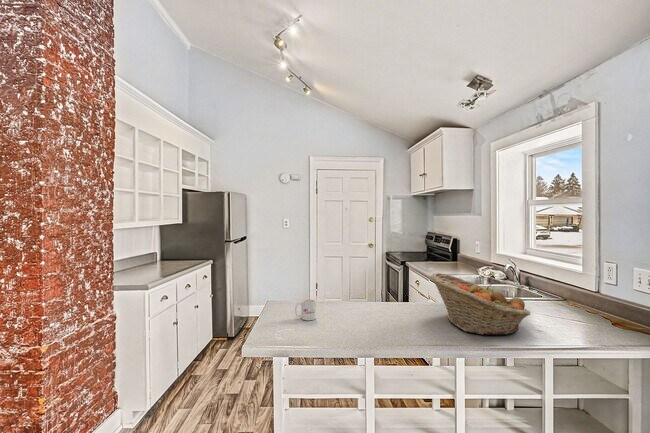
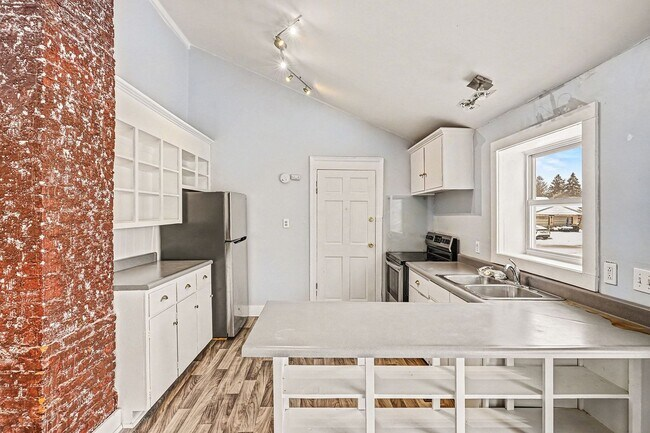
- fruit basket (476, 300)
- mug (305, 309)
